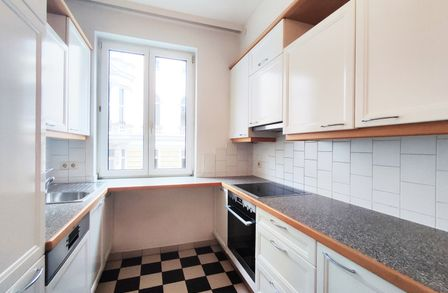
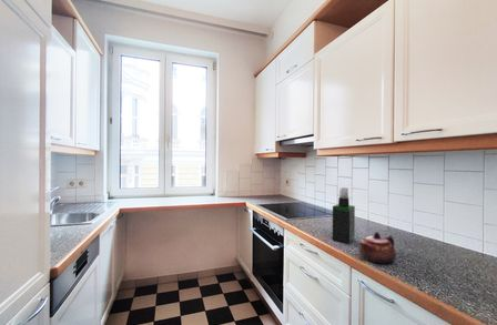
+ teapot (377, 245)
+ spray bottle (343, 213)
